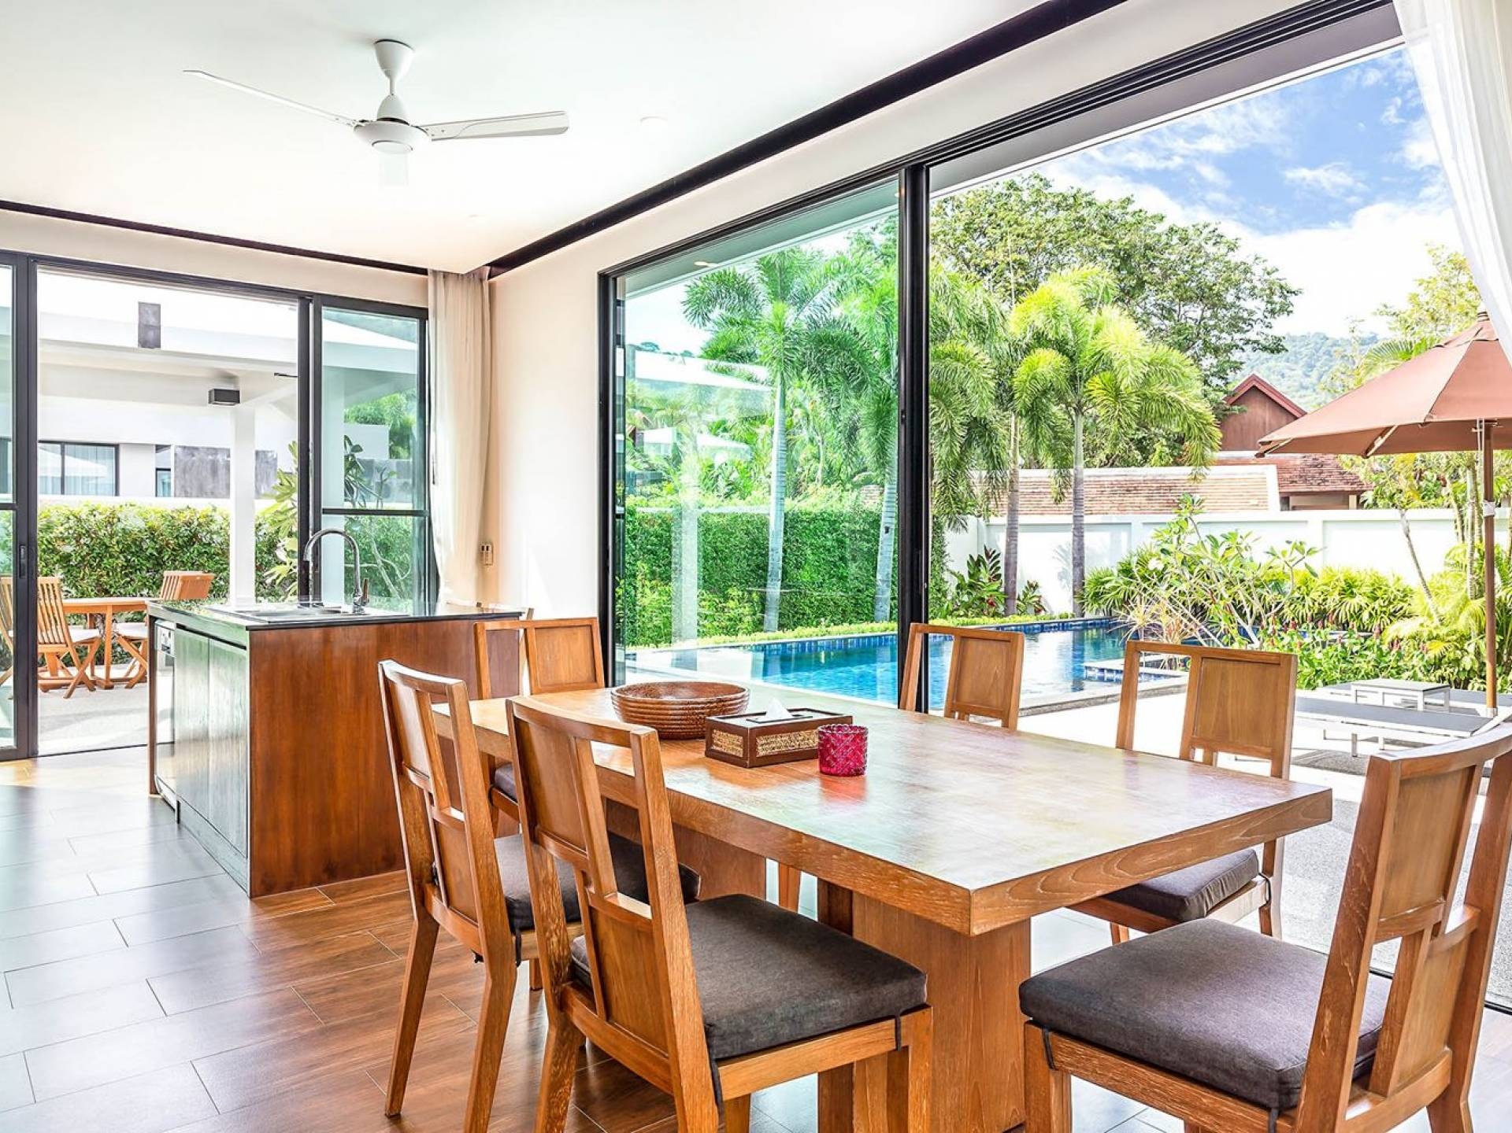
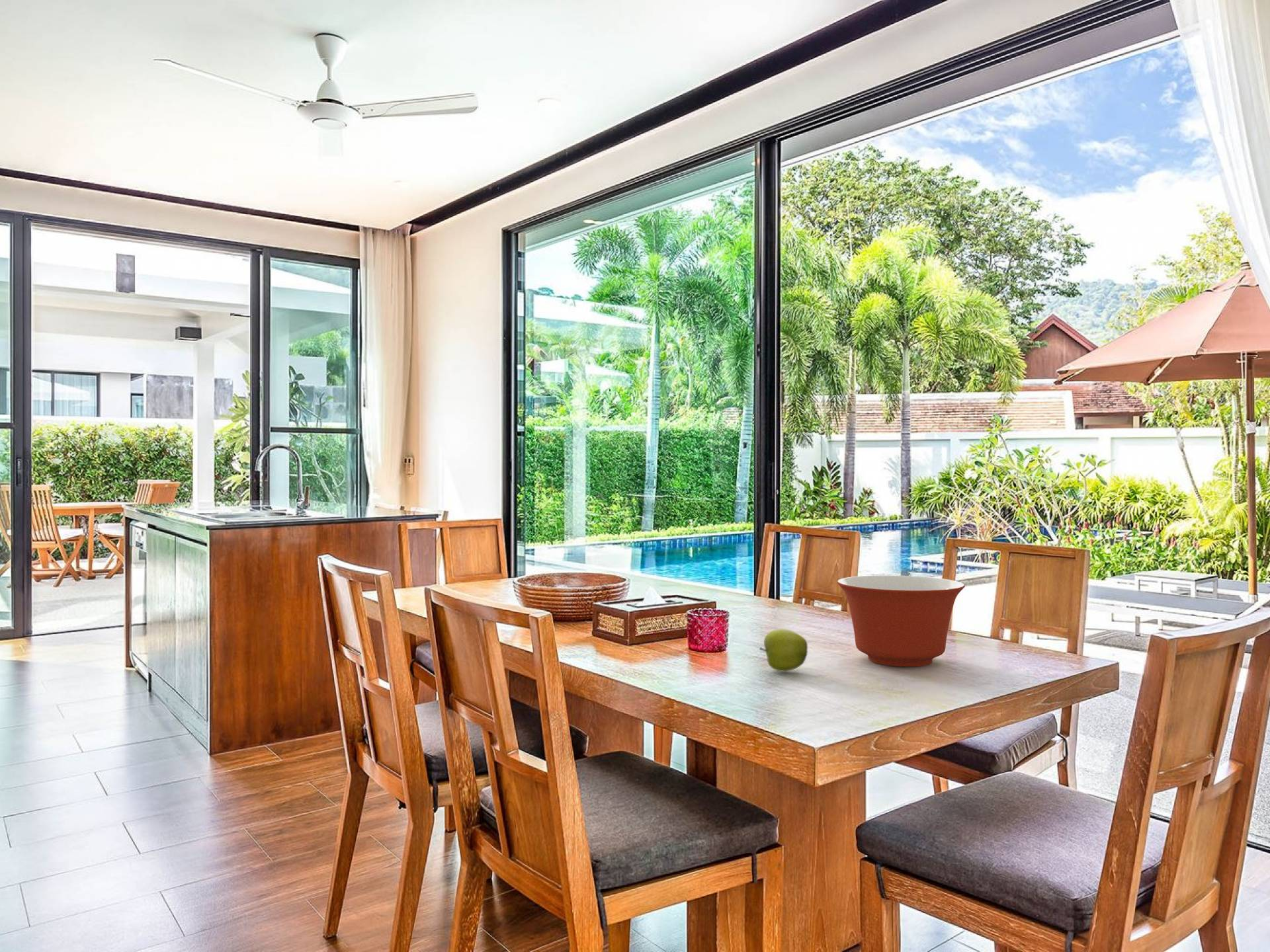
+ mixing bowl (900, 621)
+ apple (783, 650)
